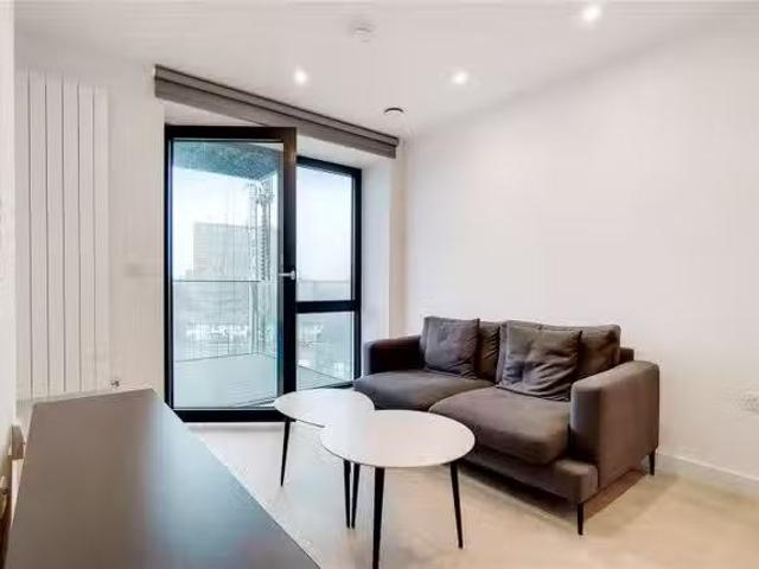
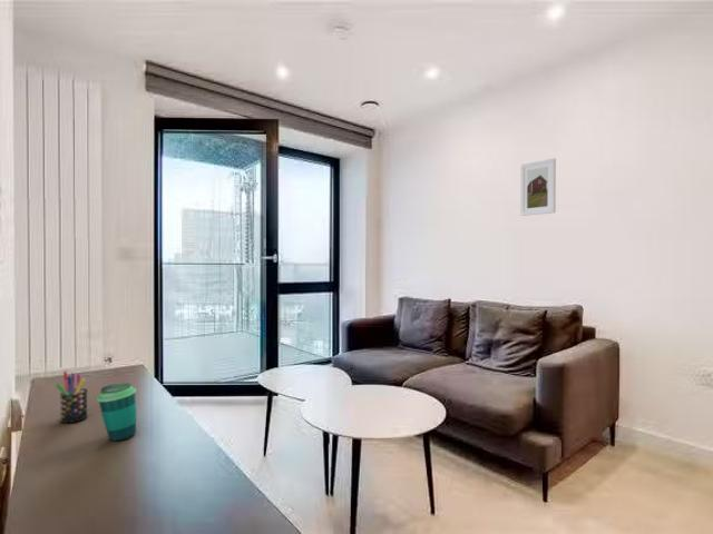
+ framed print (537, 188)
+ cup (117, 412)
+ pen holder (70, 396)
